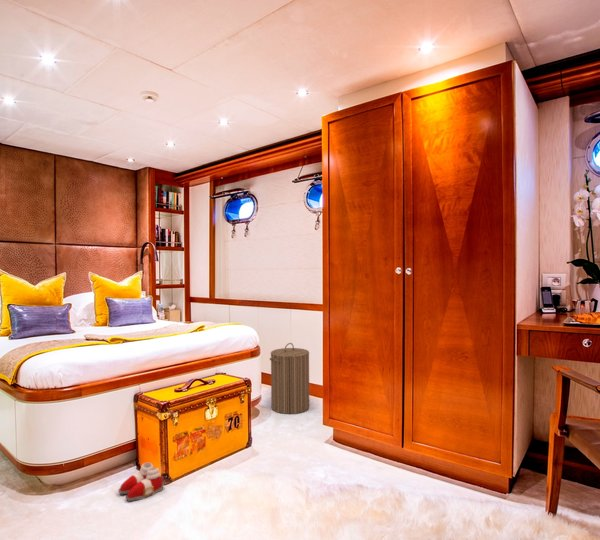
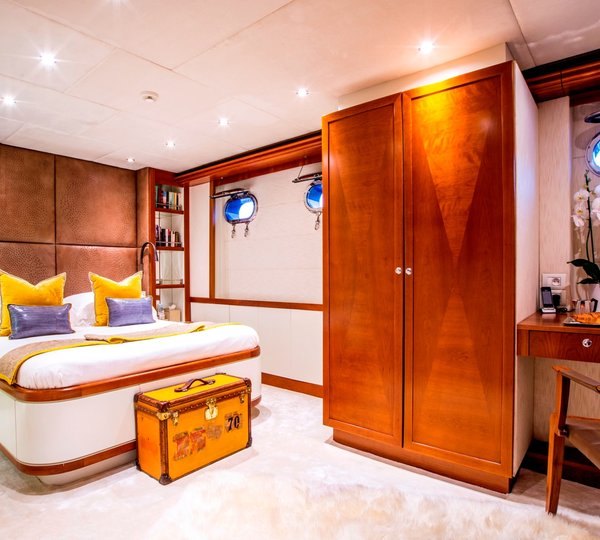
- laundry hamper (290, 375)
- slippers (140, 480)
